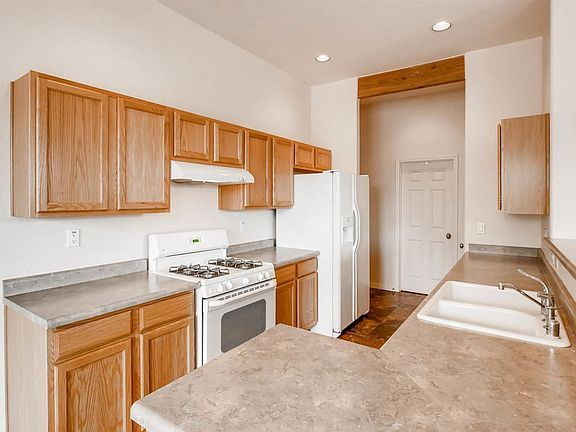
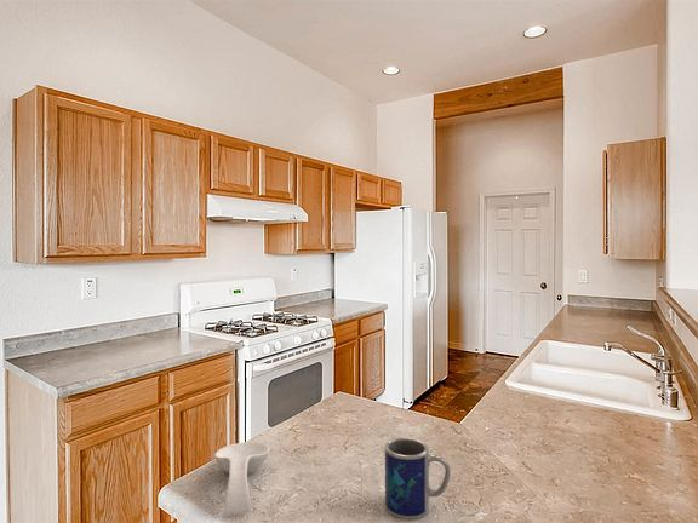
+ mug (417, 477)
+ spoon rest (241, 465)
